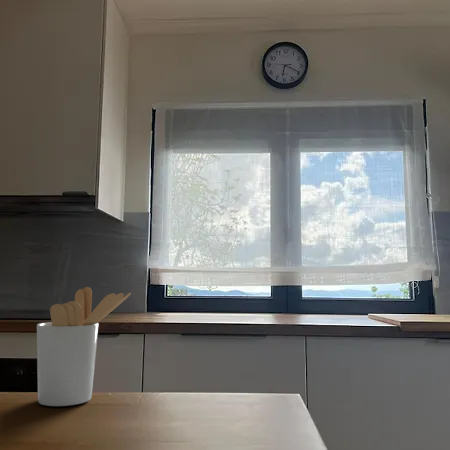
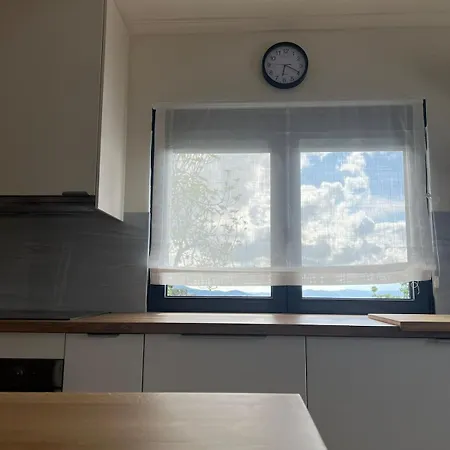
- utensil holder (82, 343)
